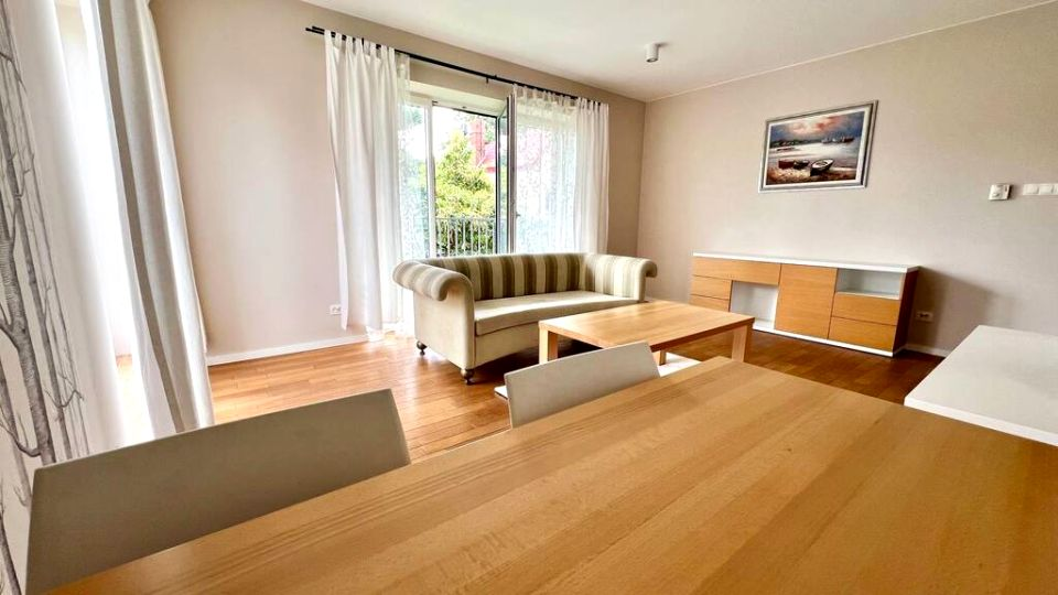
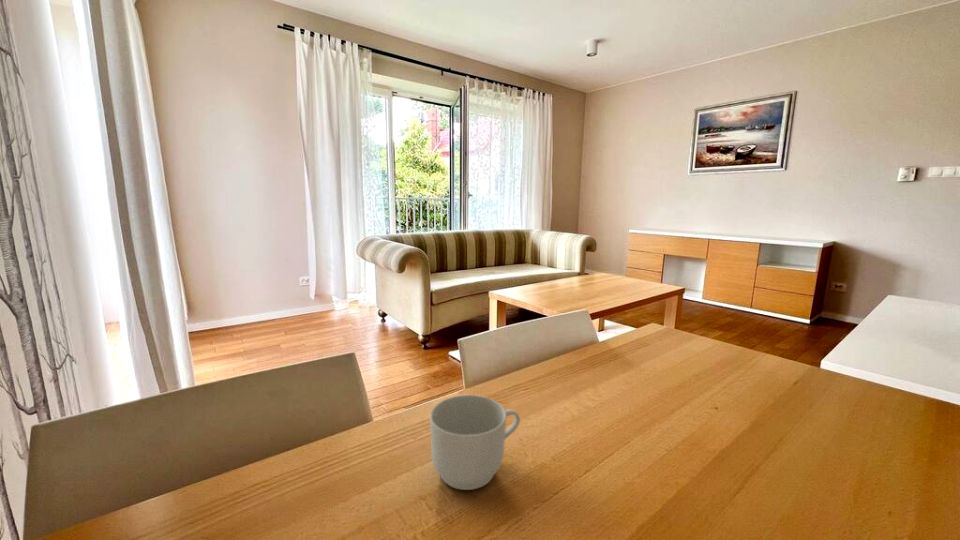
+ mug (477, 439)
